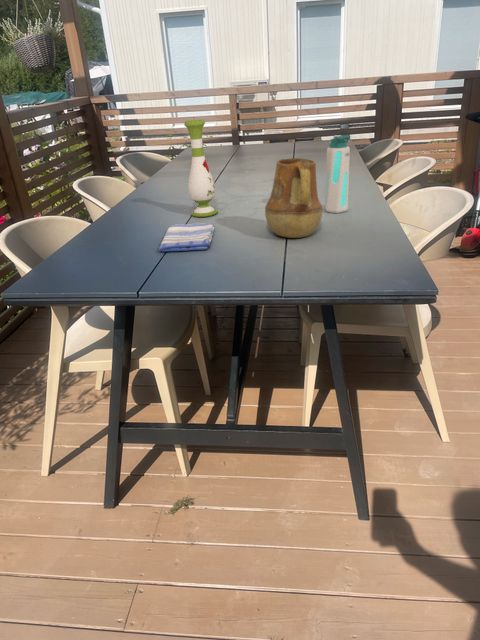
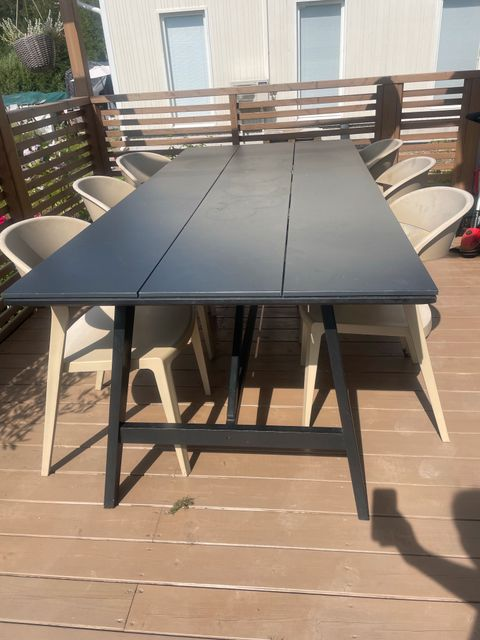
- vase (199, 169)
- pitcher (294, 198)
- water bottle (338, 174)
- dish towel (187, 236)
